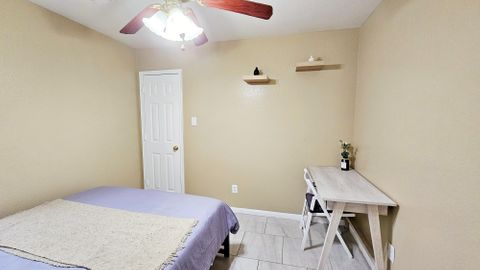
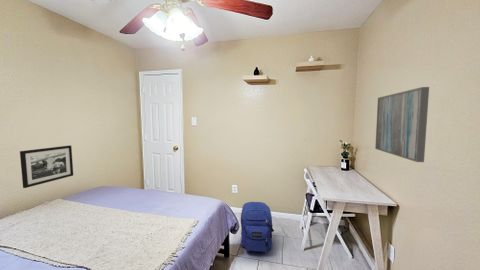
+ picture frame (49, 164)
+ wall art (396, 124)
+ backpack (257, 225)
